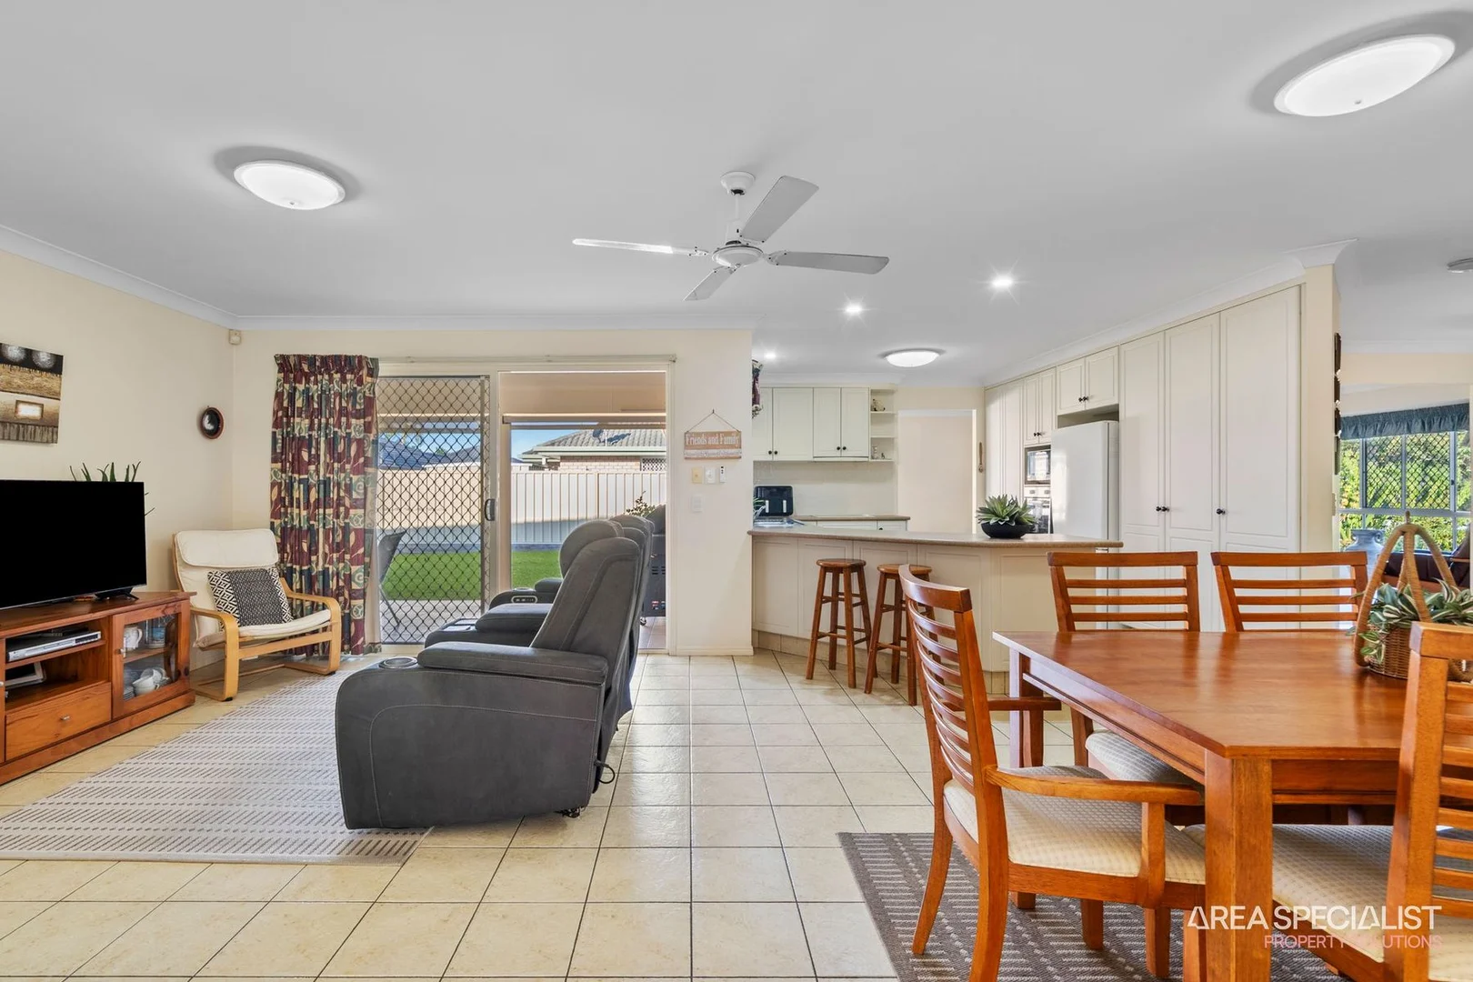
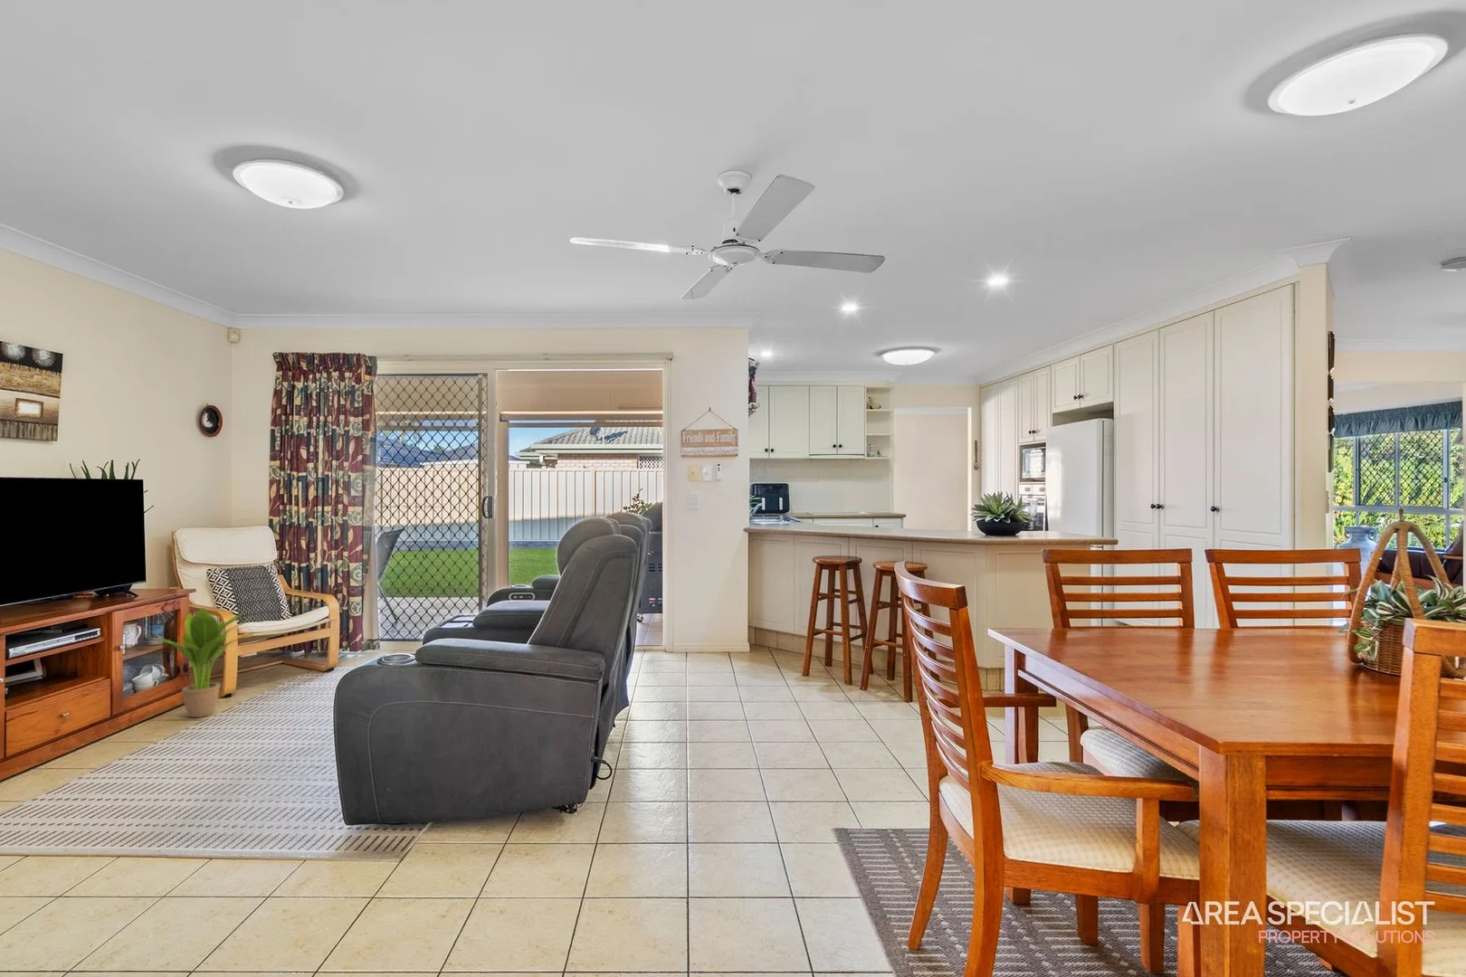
+ potted plant (213, 658)
